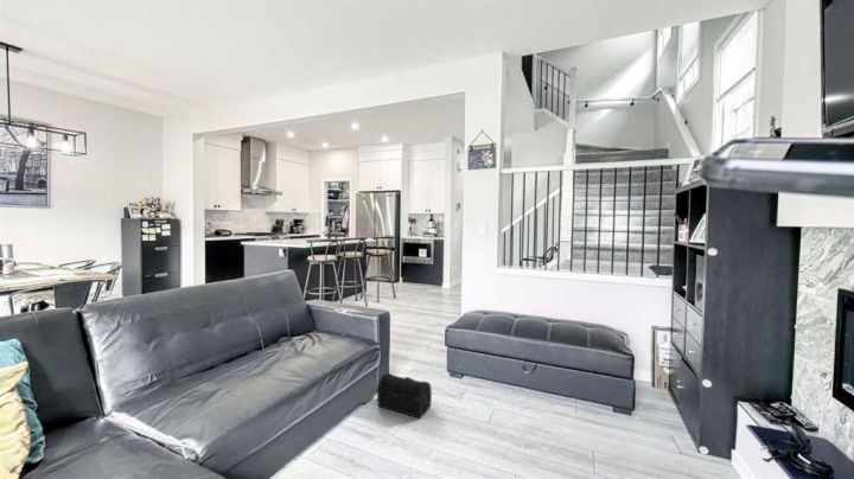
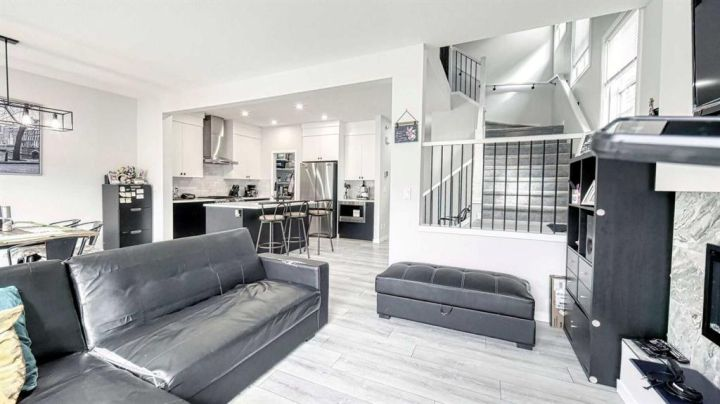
- treasure chest (404, 391)
